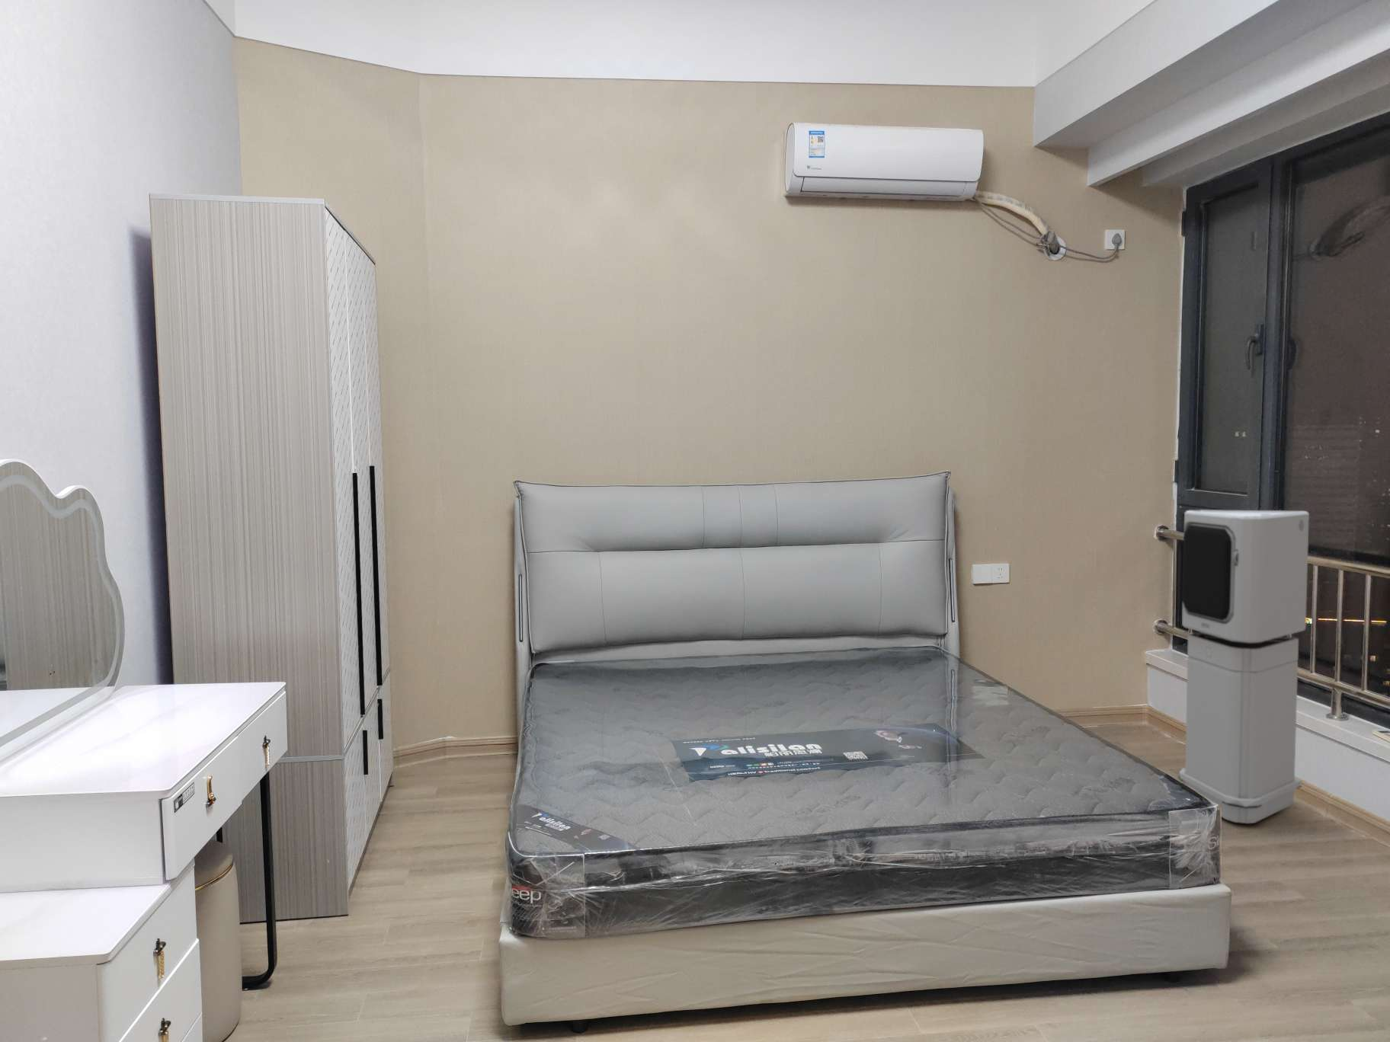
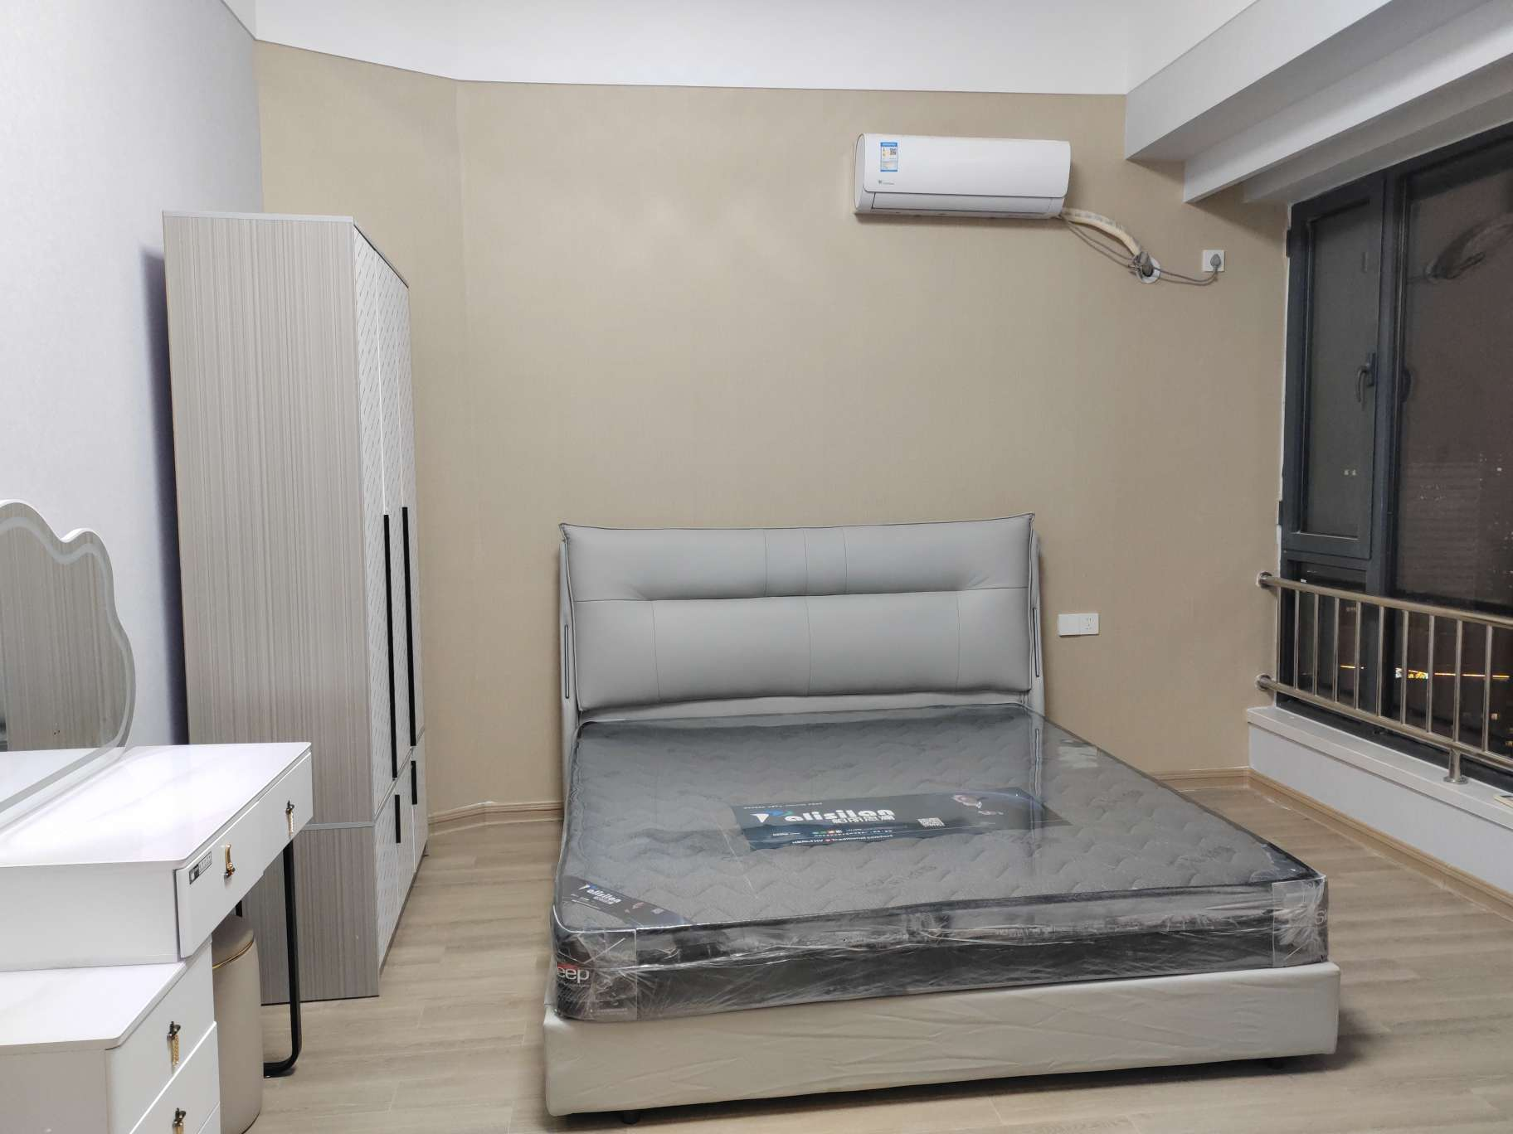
- air purifier (1253, 660)
